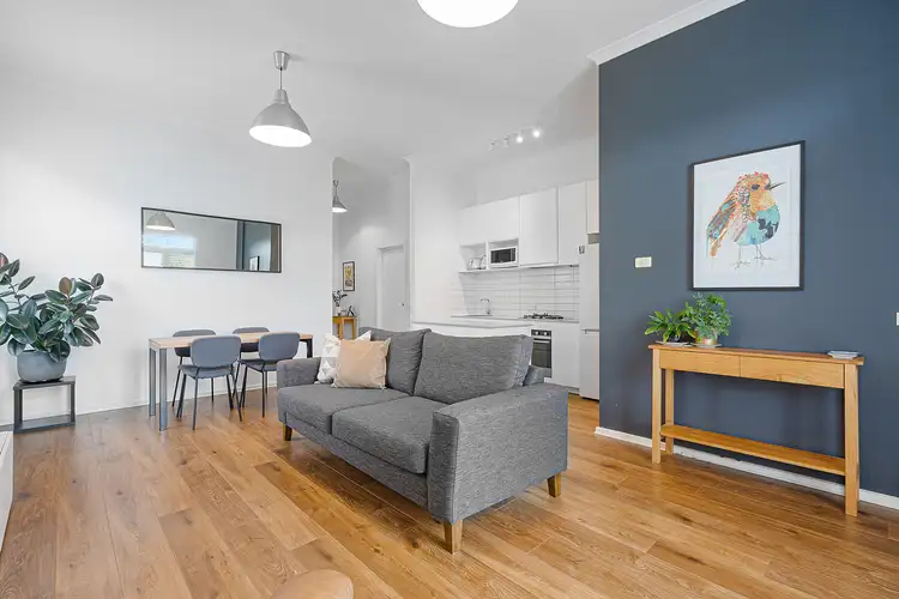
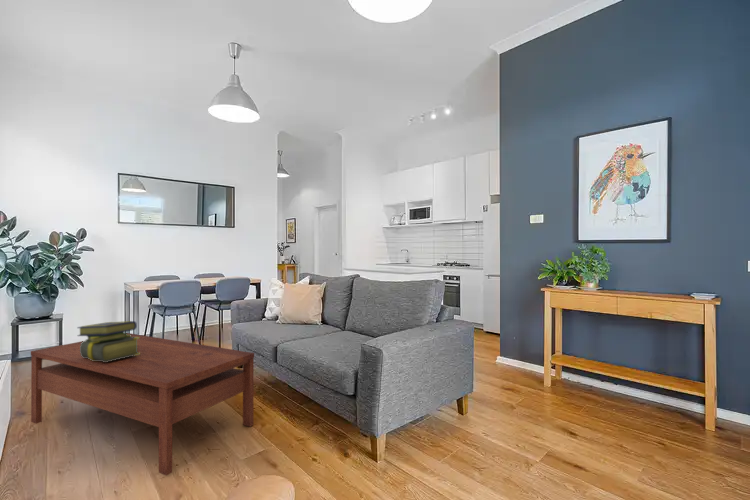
+ coffee table (141, 387)
+ stack of books (107, 339)
